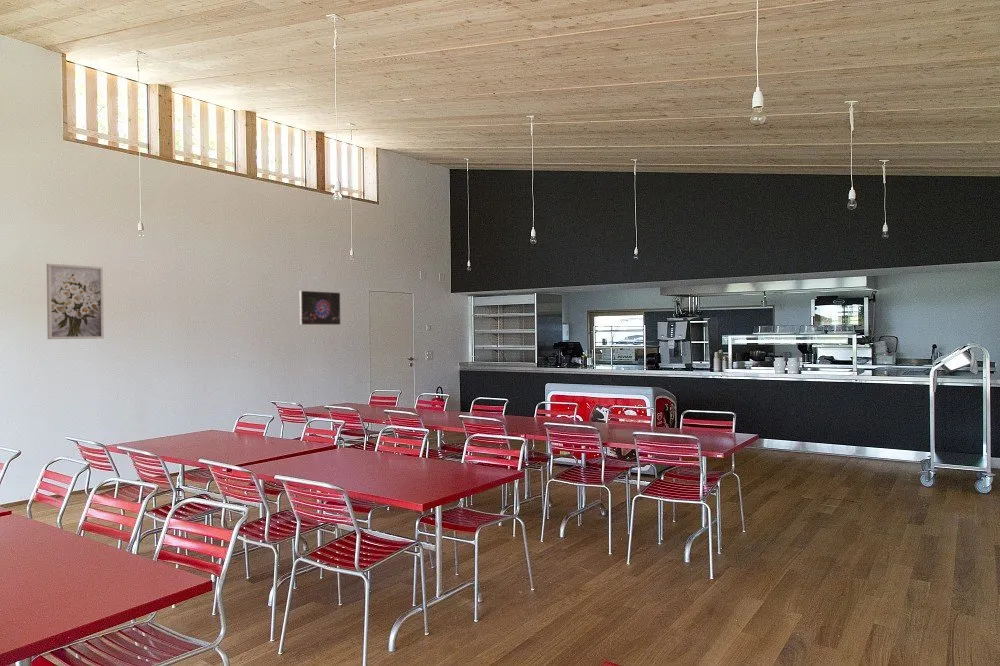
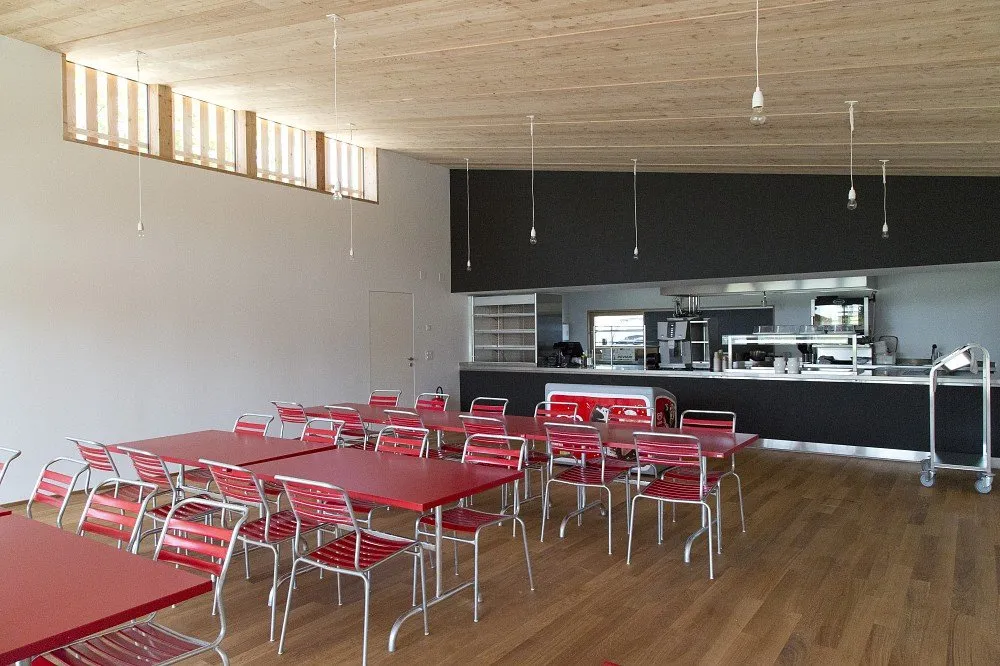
- wall art (75, 302)
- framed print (320, 308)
